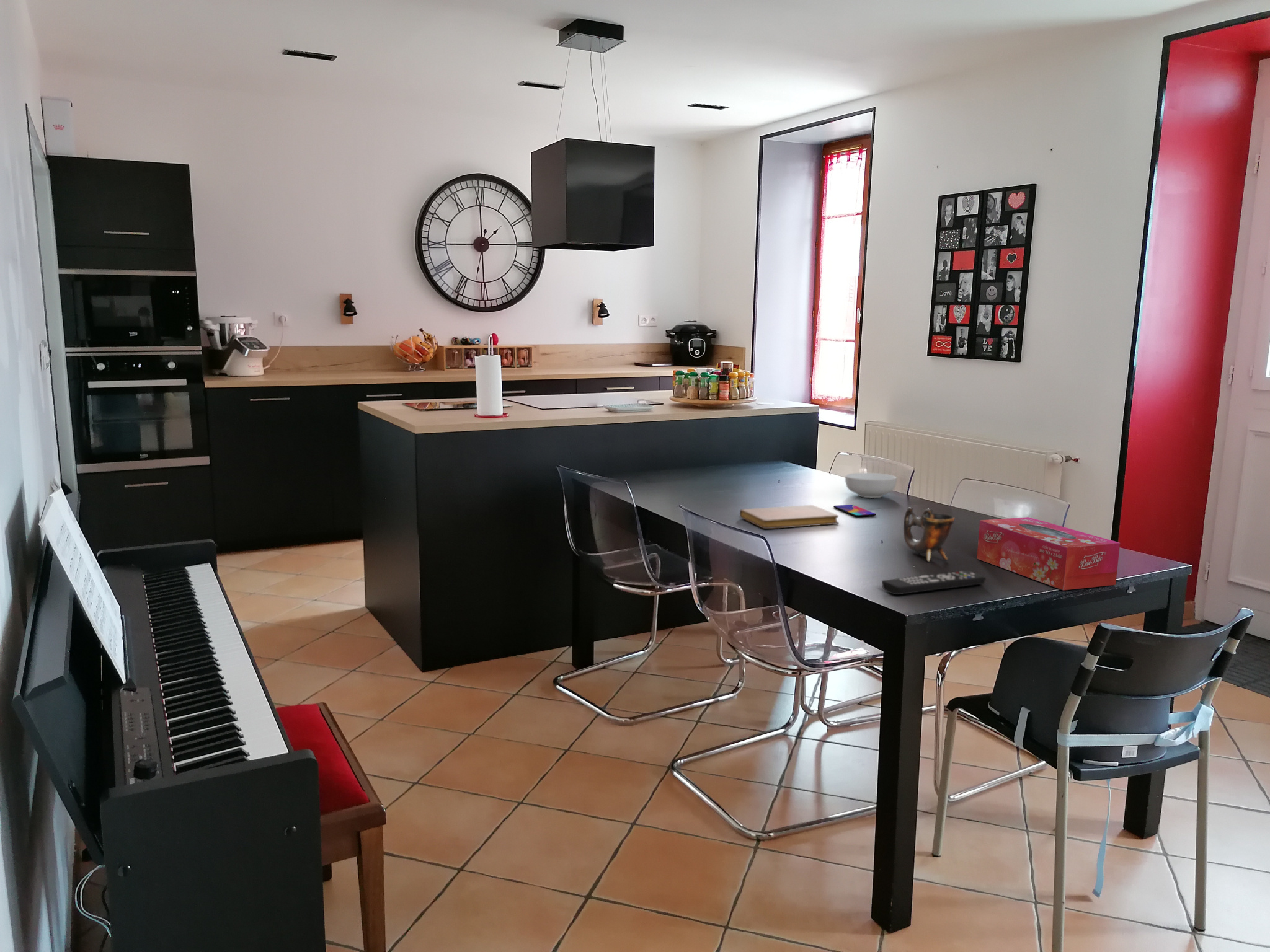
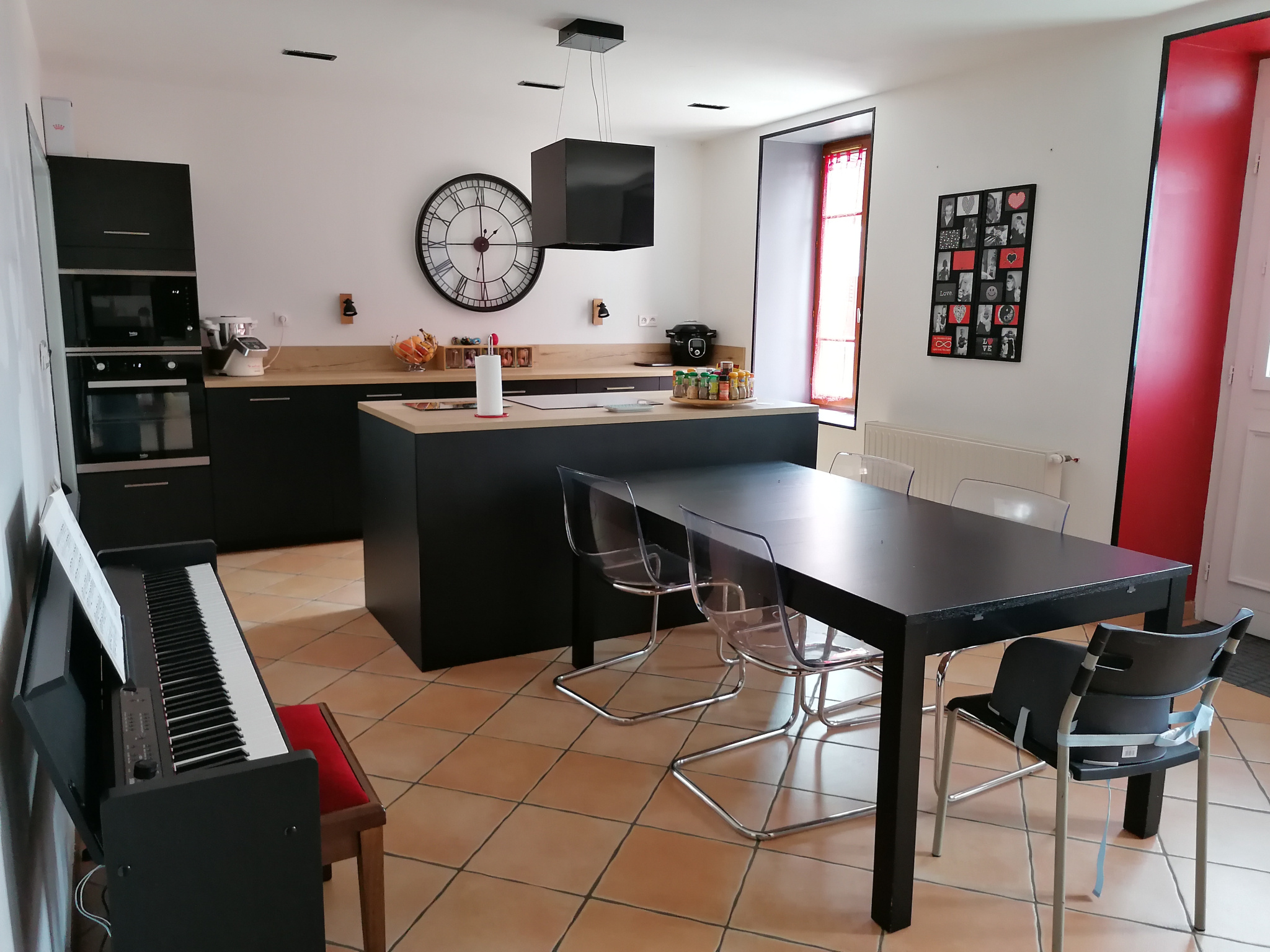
- tissue box (1044, 551)
- cup (924, 531)
- smartphone (854, 510)
- cereal bowl (870, 485)
- remote control (934, 583)
- notebook (788, 516)
